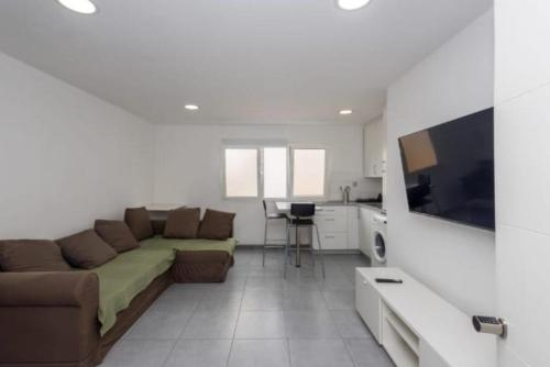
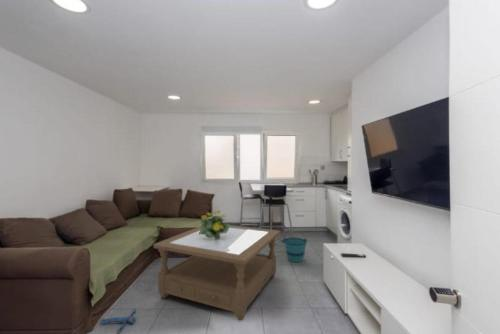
+ coffee table (222, 261)
+ plush toy (117, 319)
+ bucket (294, 247)
+ flowering plant (213, 224)
